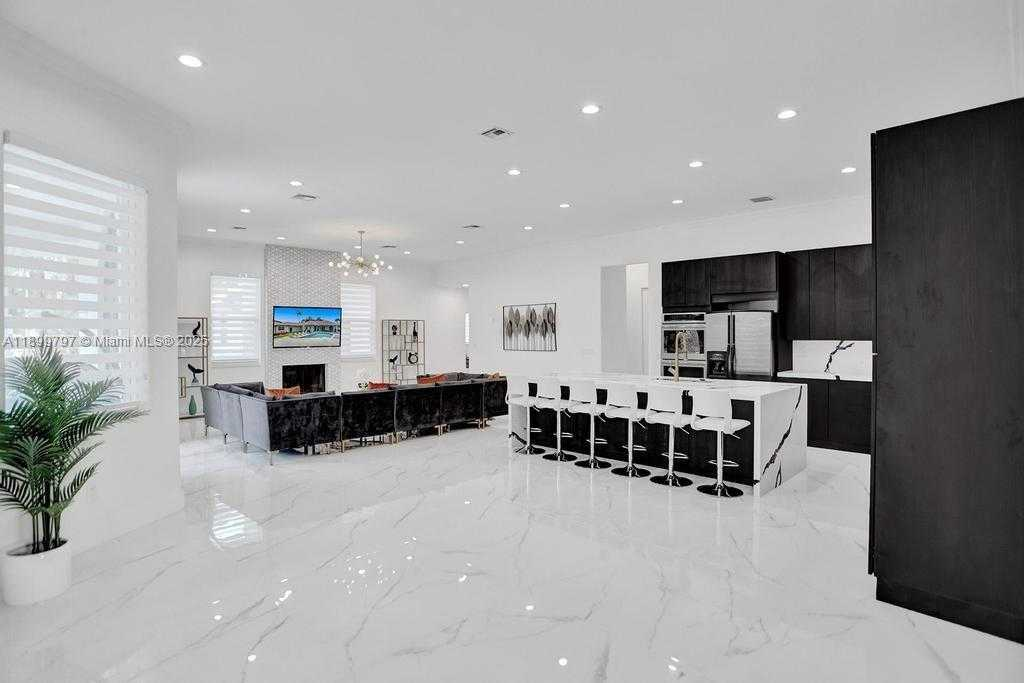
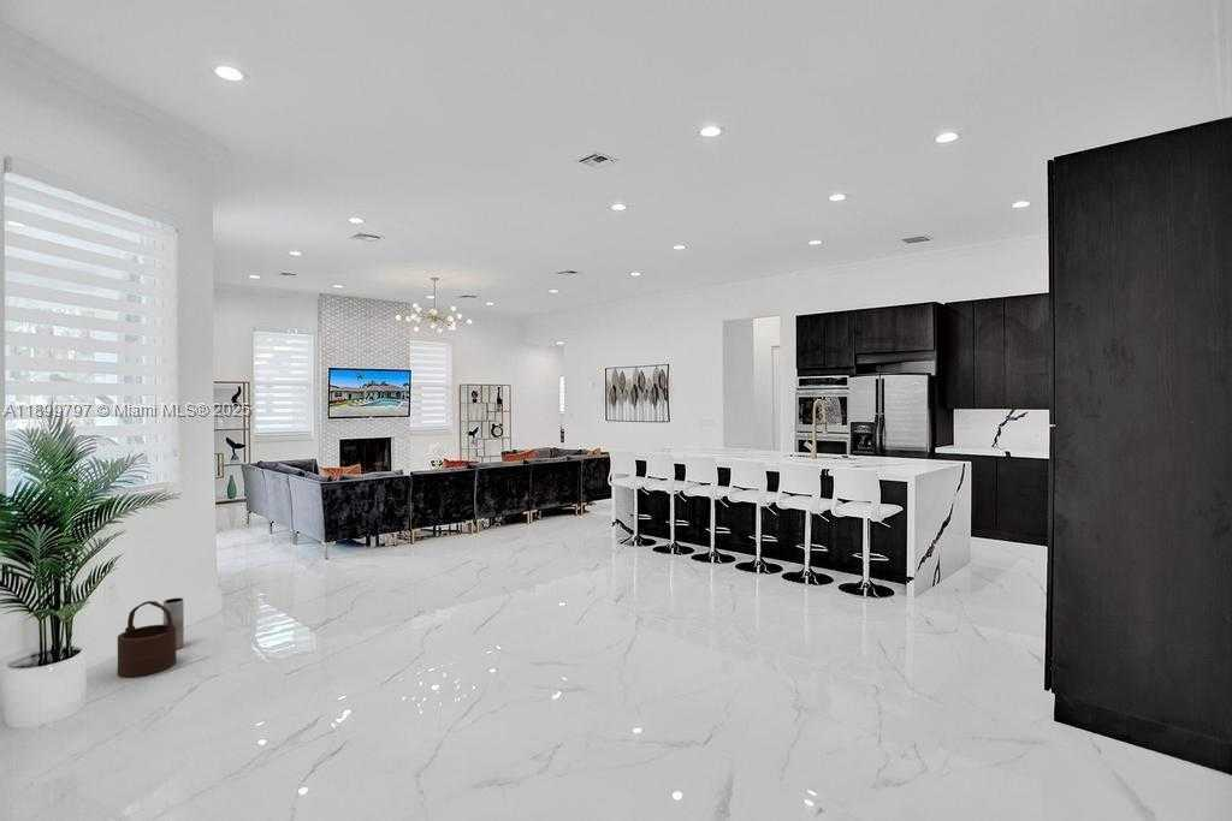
+ wooden bucket (147, 635)
+ vase (173, 624)
